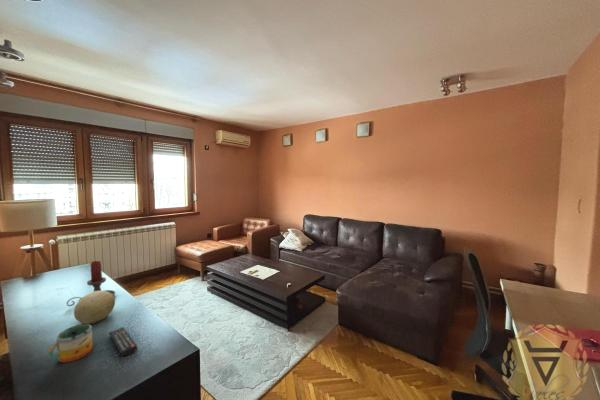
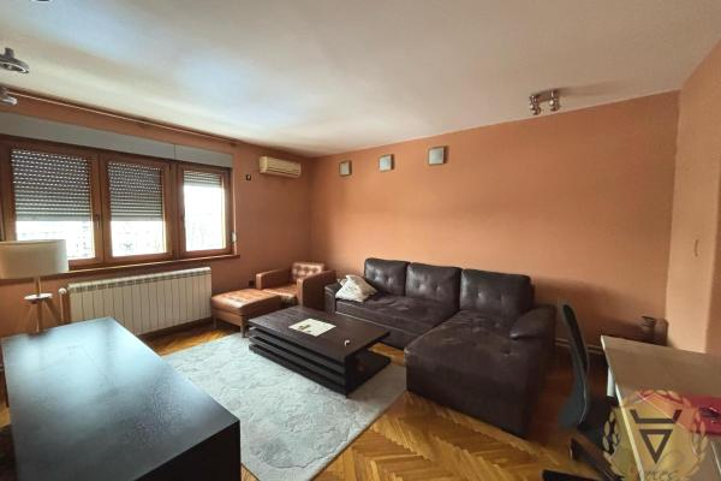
- fruit (95, 305)
- remote control (122, 340)
- candle holder (91, 282)
- mug (70, 344)
